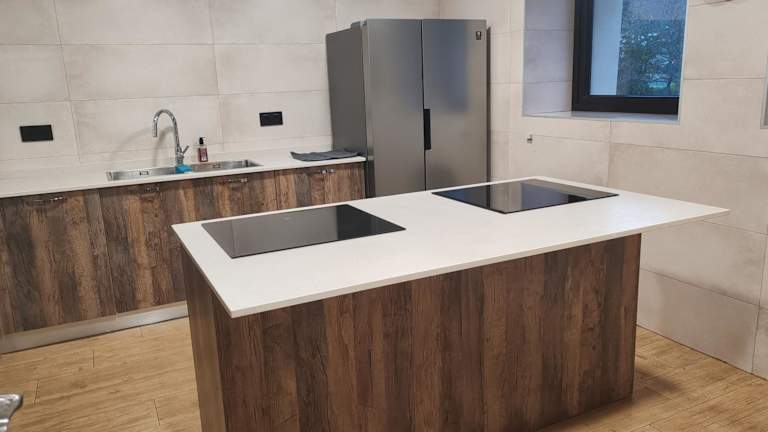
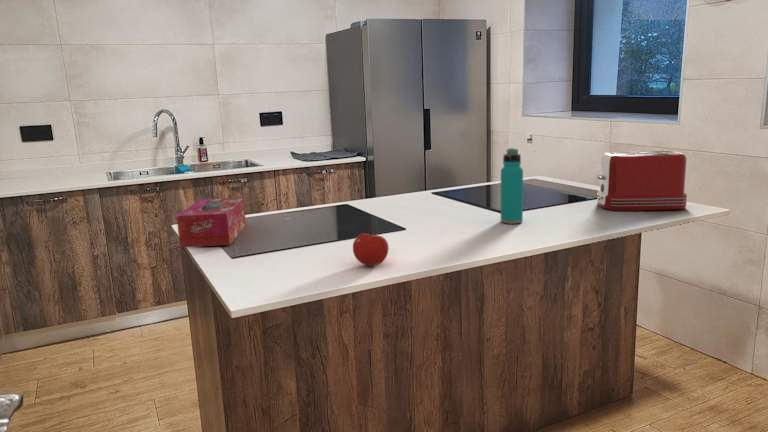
+ tissue box (214, 220)
+ toaster (641, 179)
+ water bottle (511, 185)
+ fruit (370, 246)
